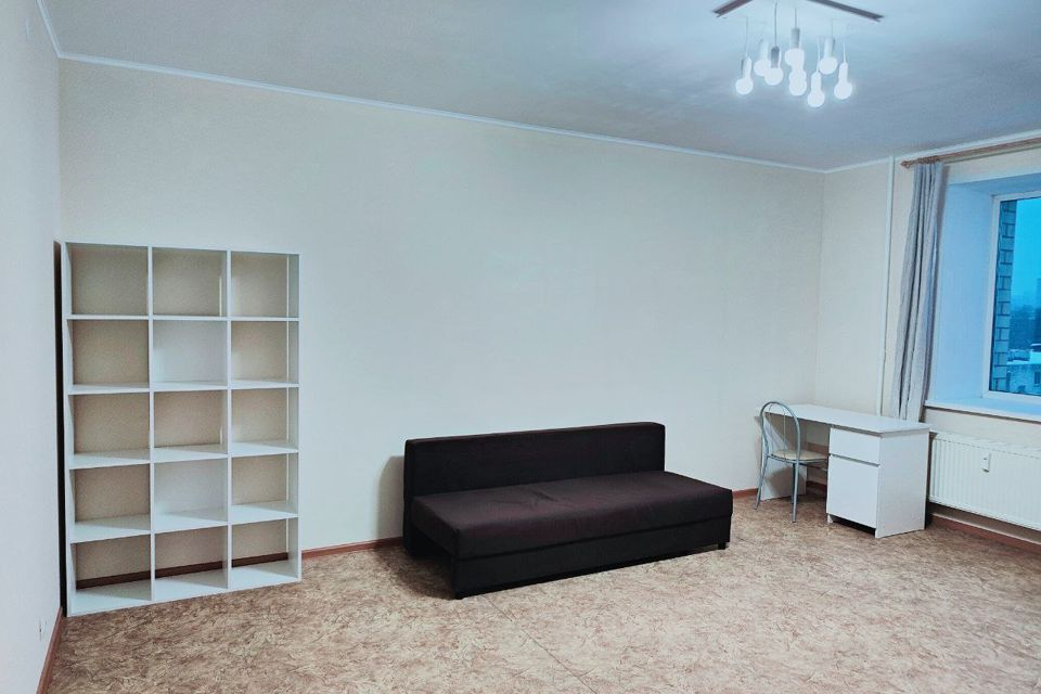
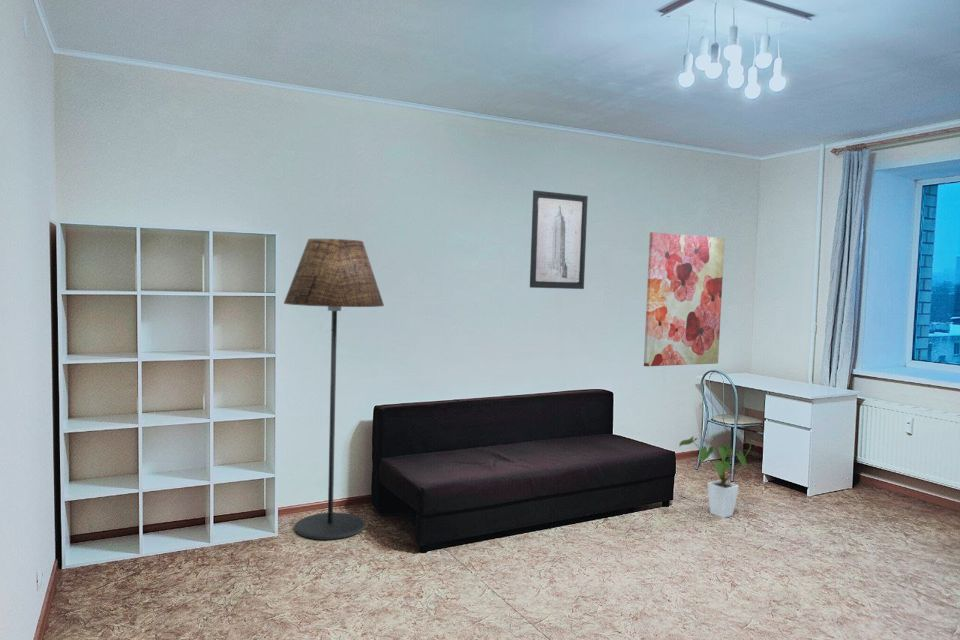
+ house plant (718, 473)
+ wall art (559, 241)
+ wall art (685, 300)
+ floor lamp (333, 385)
